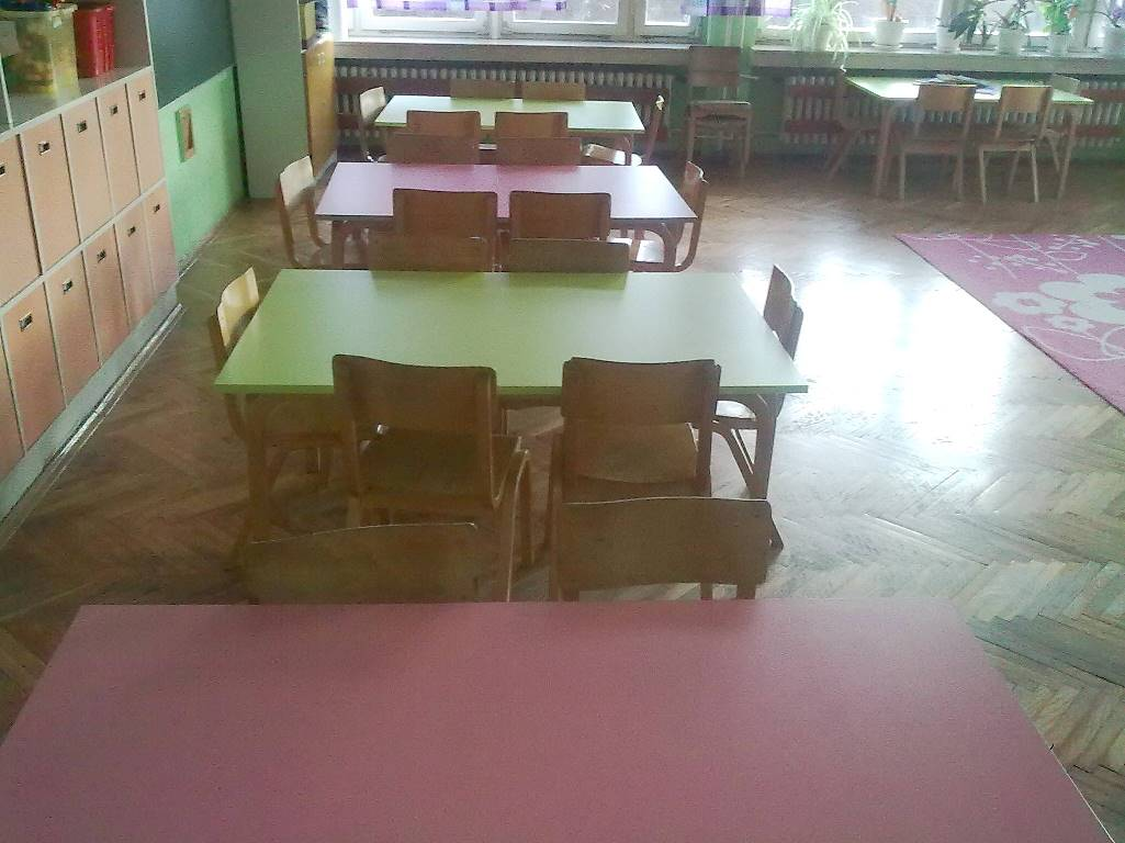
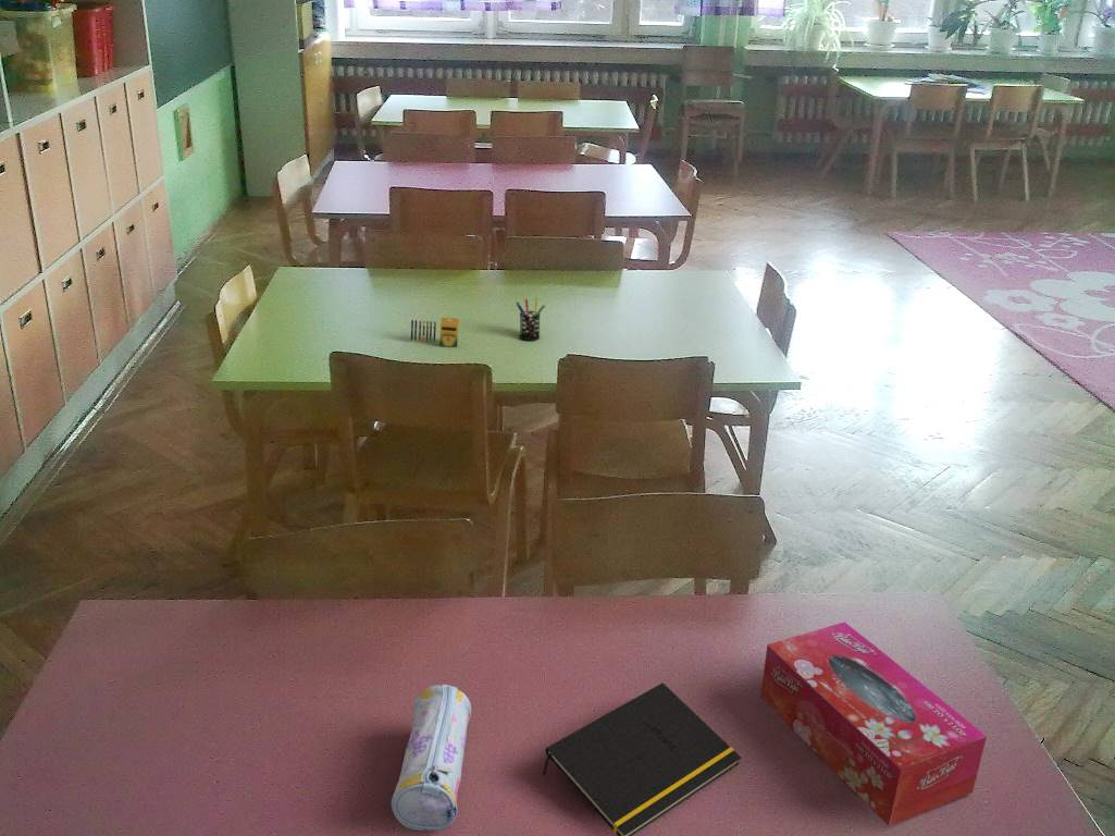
+ crayon (435, 330)
+ tissue box (865, 714)
+ pencil case (433, 753)
+ pen holder (531, 317)
+ notepad (644, 755)
